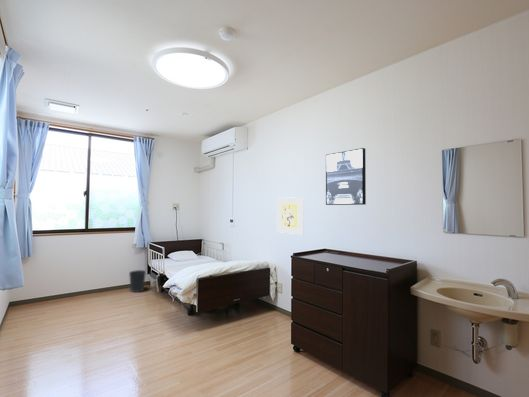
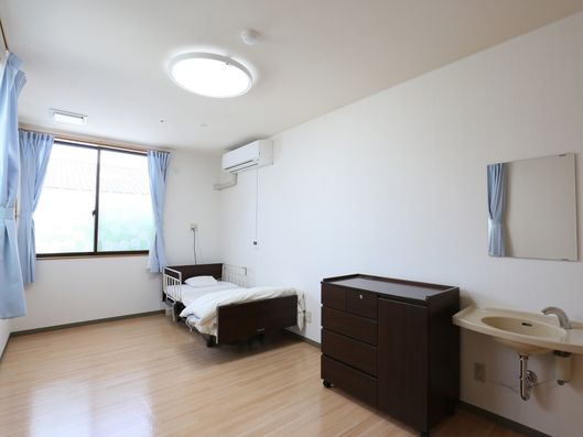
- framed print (289, 215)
- wall art (344, 178)
- wastebasket (137, 281)
